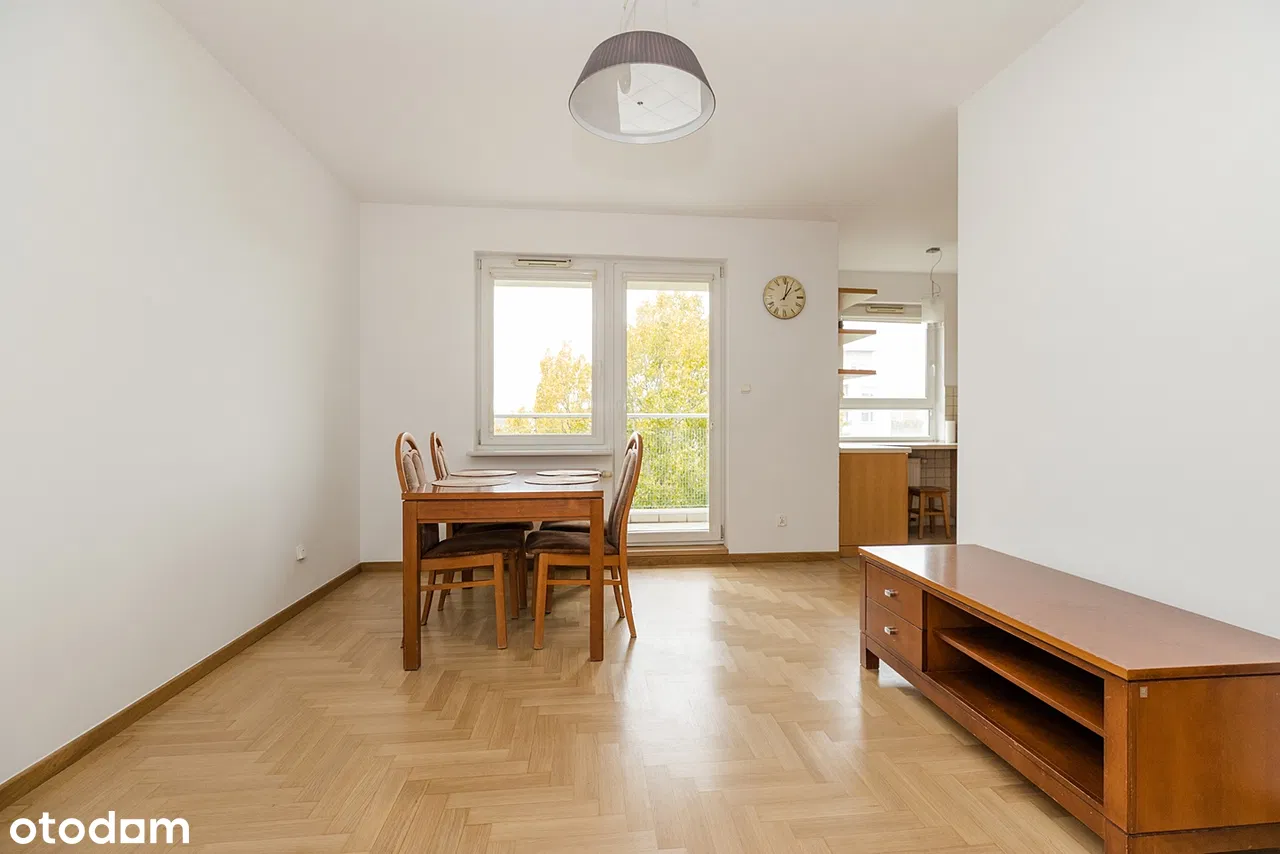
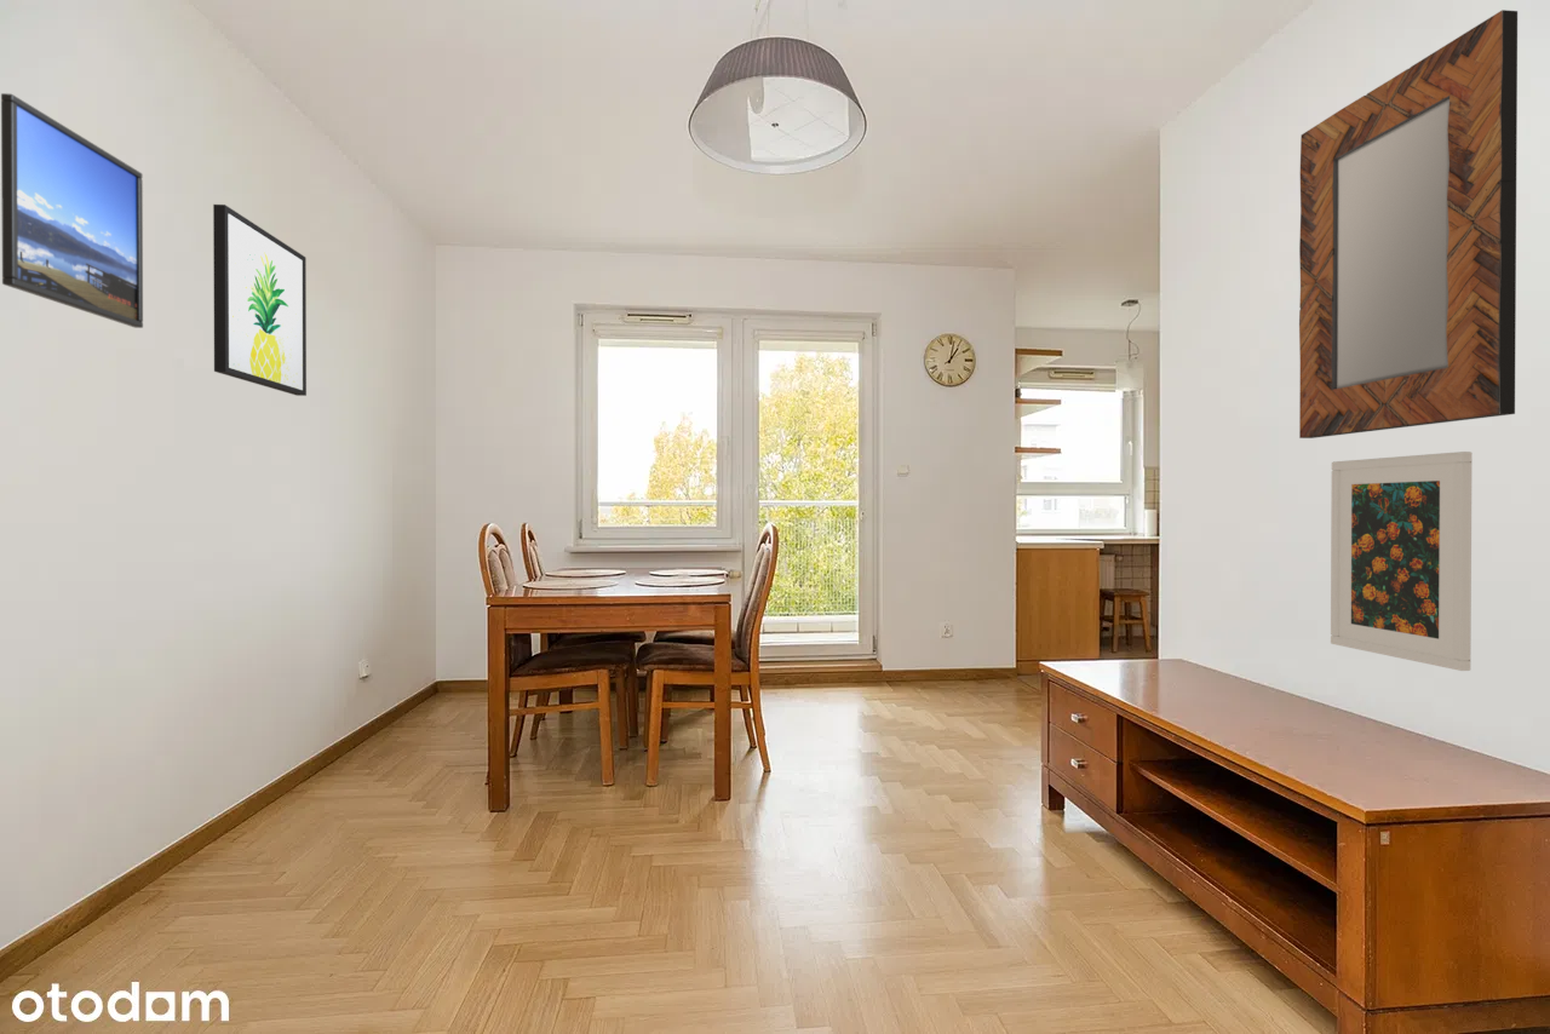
+ wall art (264, 309)
+ home mirror (1391, 254)
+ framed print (79, 223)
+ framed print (1394, 556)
